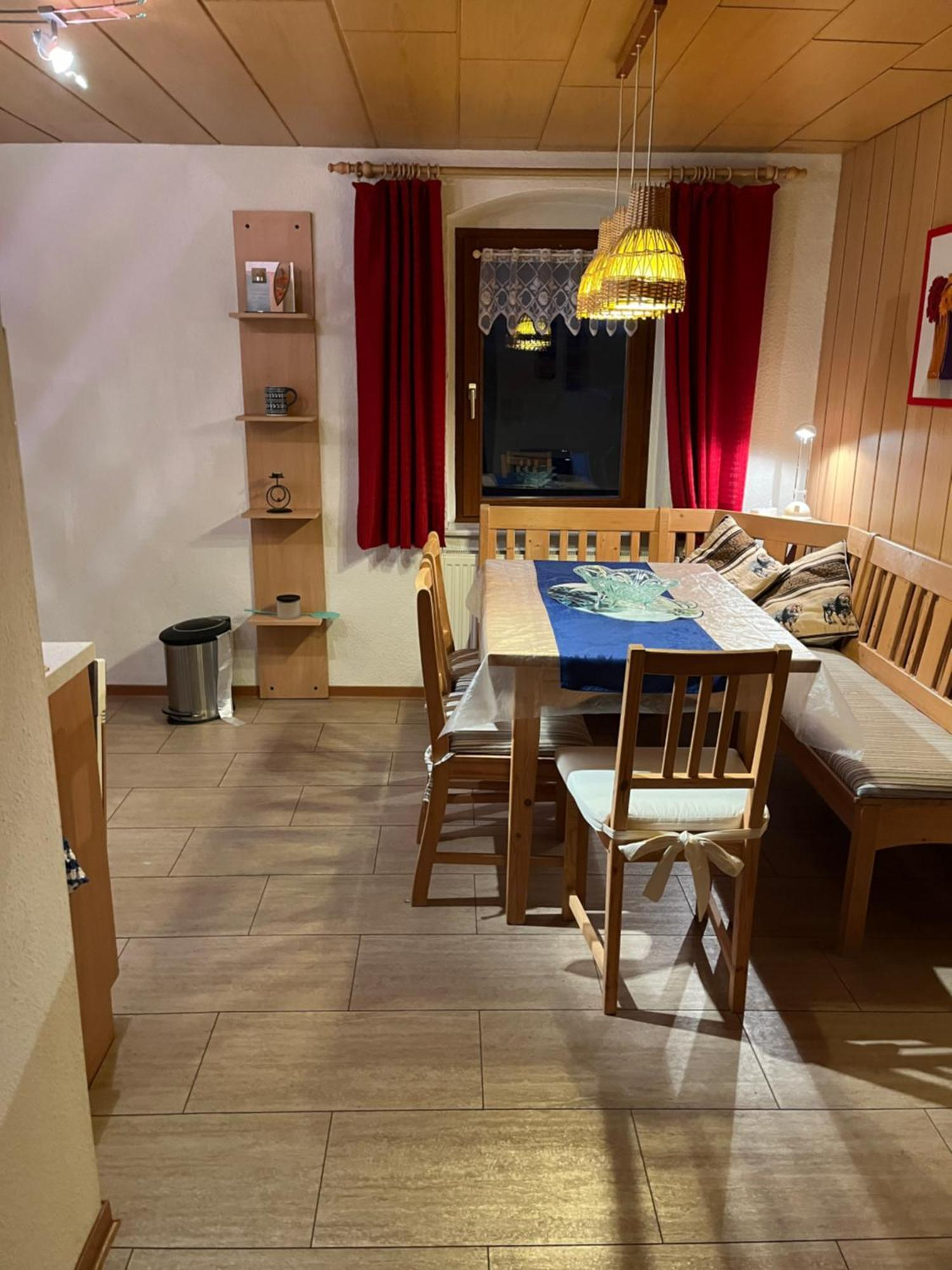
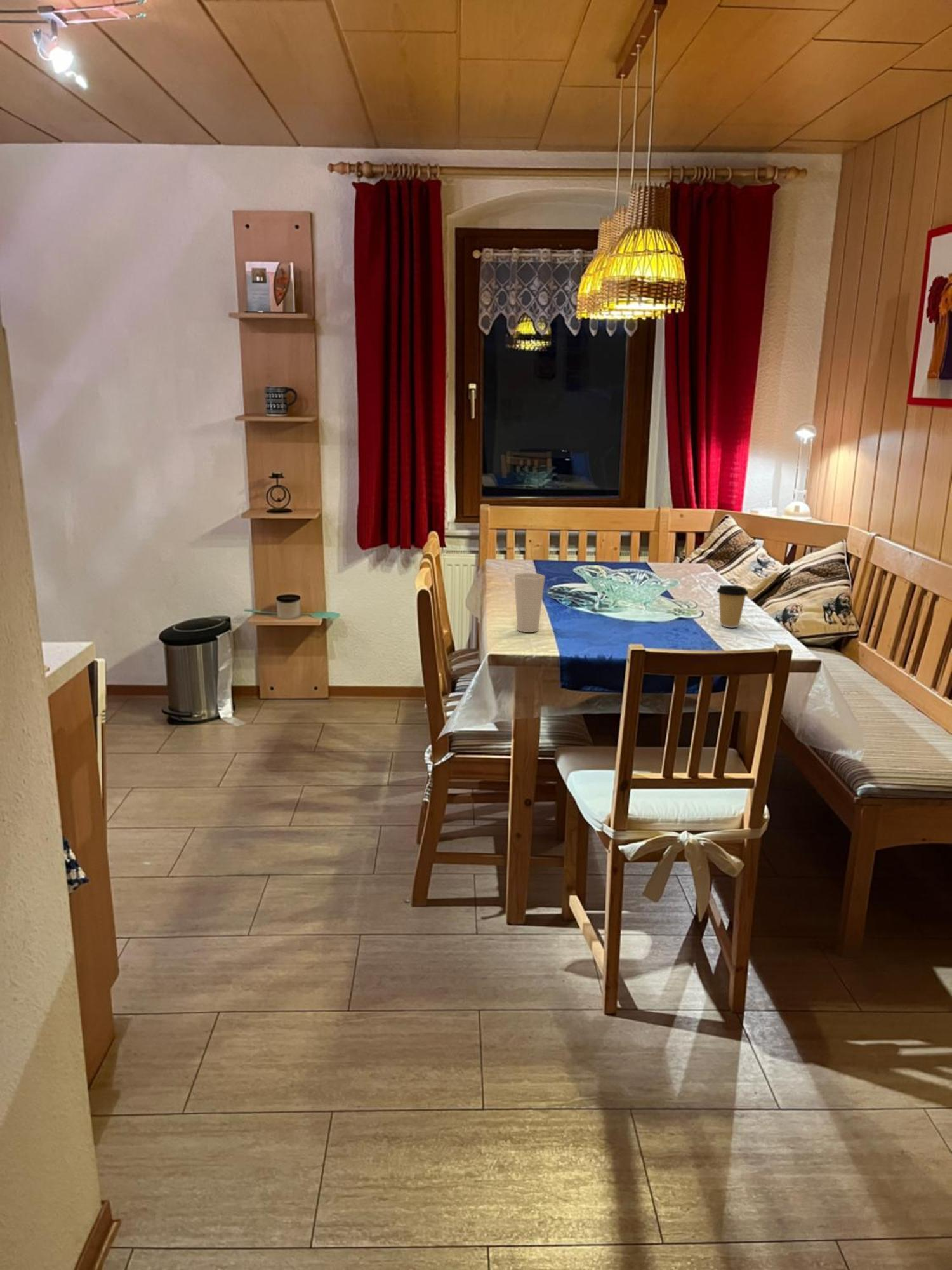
+ coffee cup (731, 606)
+ cup (528, 603)
